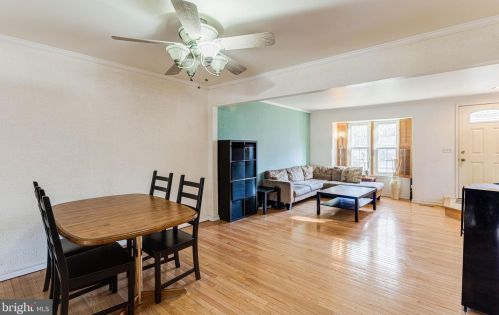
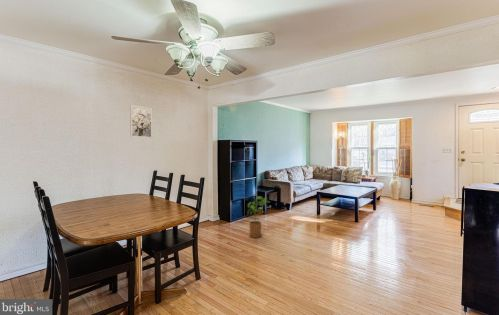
+ house plant (255, 214)
+ wall art (141, 122)
